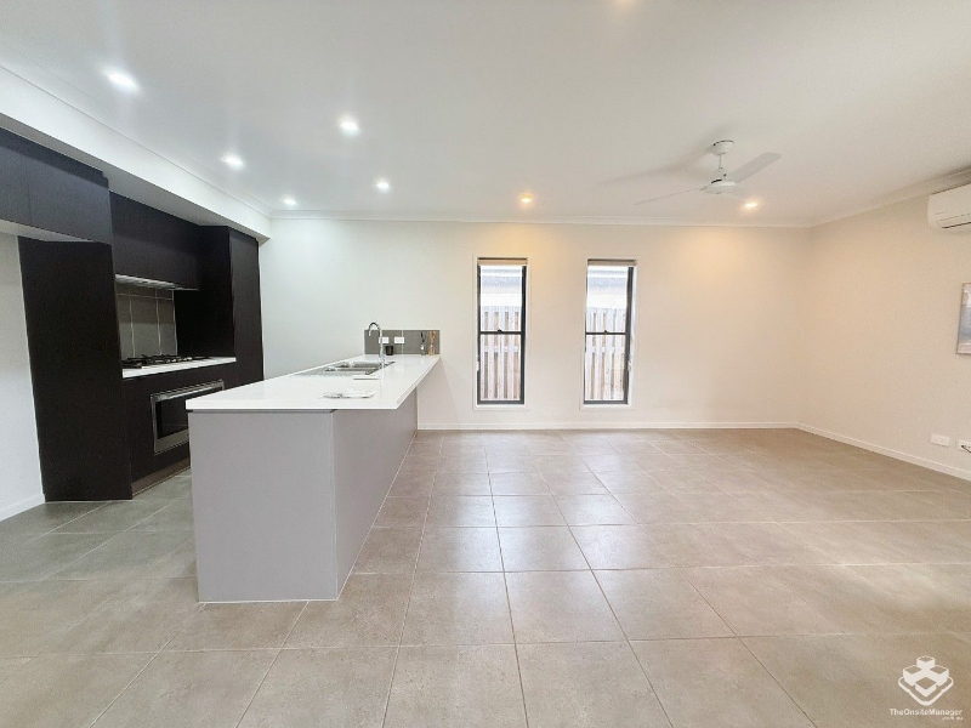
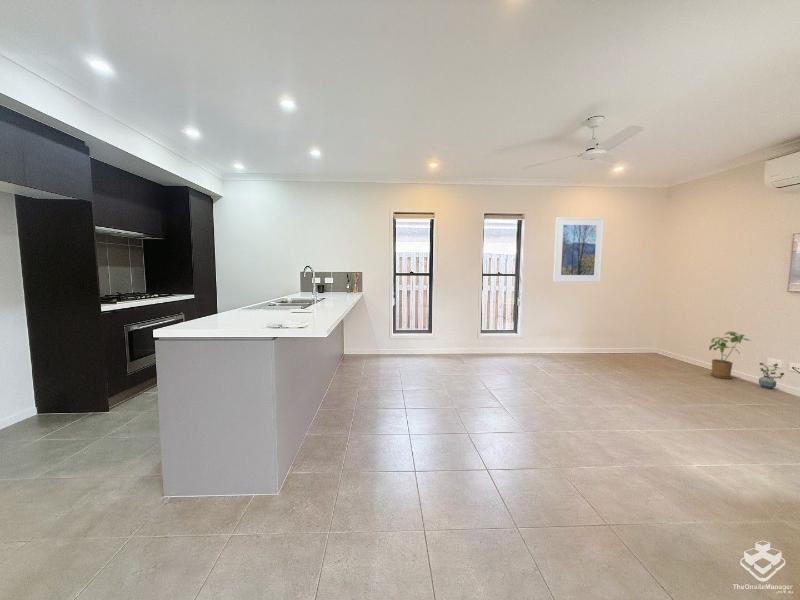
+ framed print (578, 250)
+ potted plant (770, 376)
+ house plant (722, 354)
